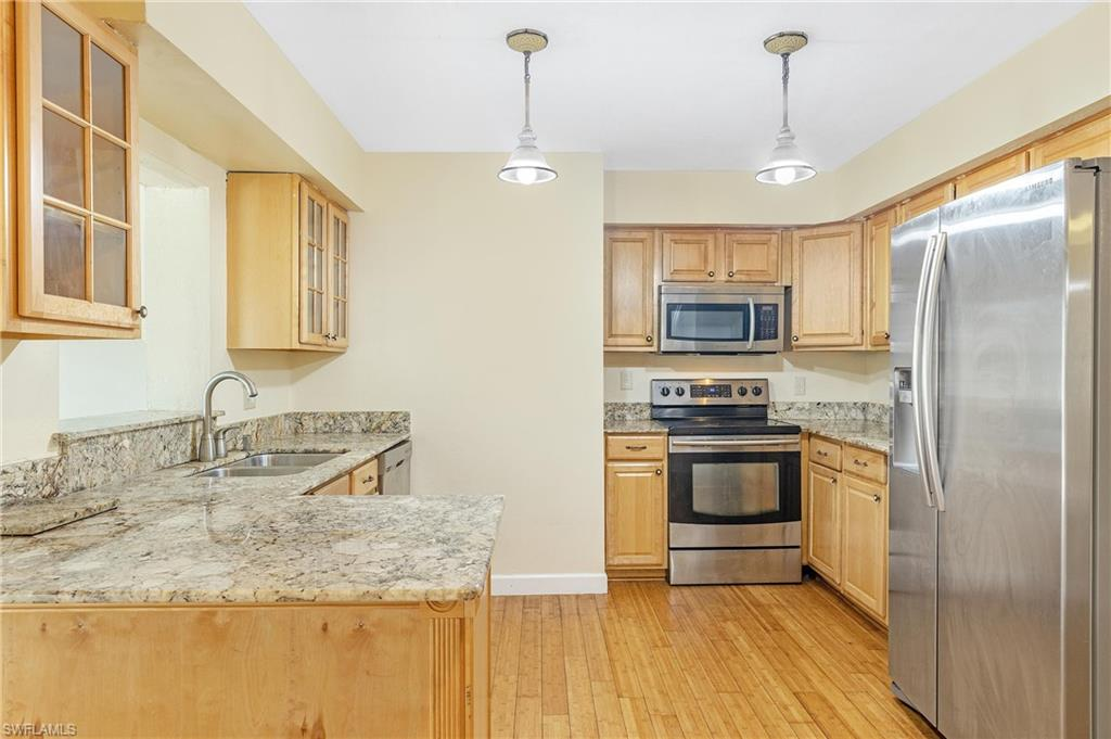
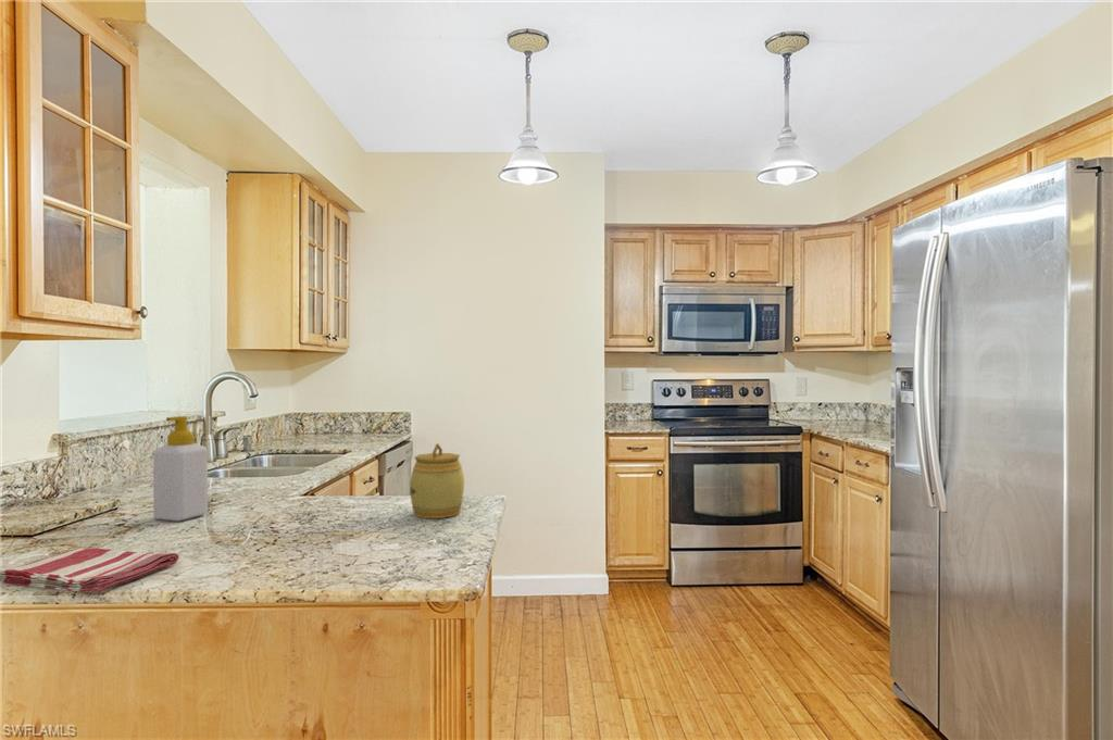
+ soap bottle (180, 466)
+ jar (437, 478)
+ dish towel (89, 565)
